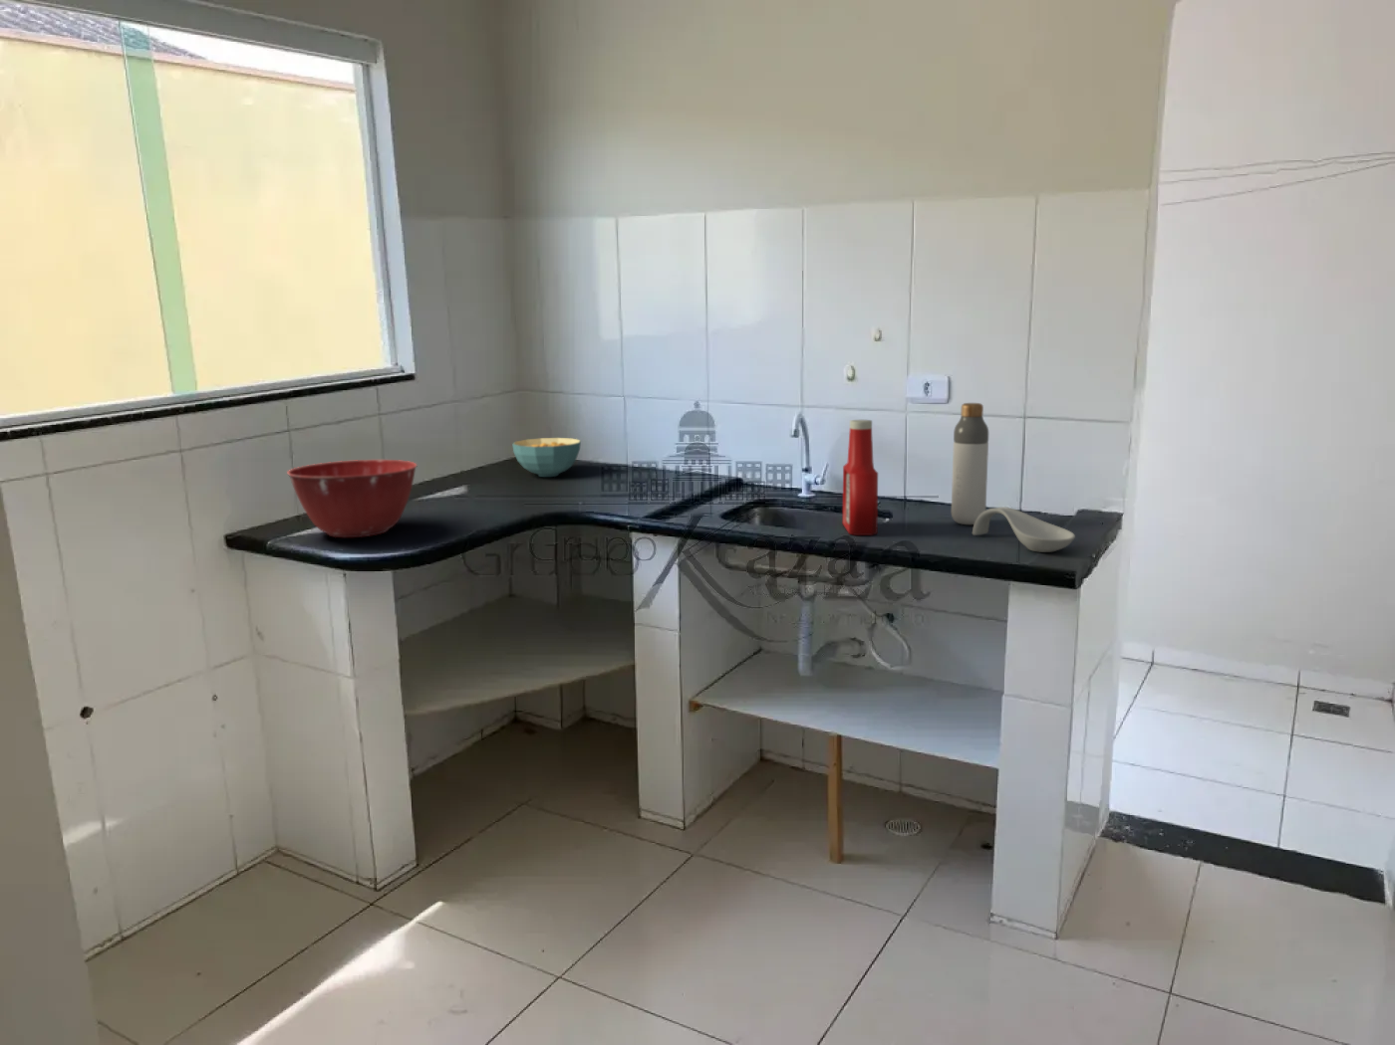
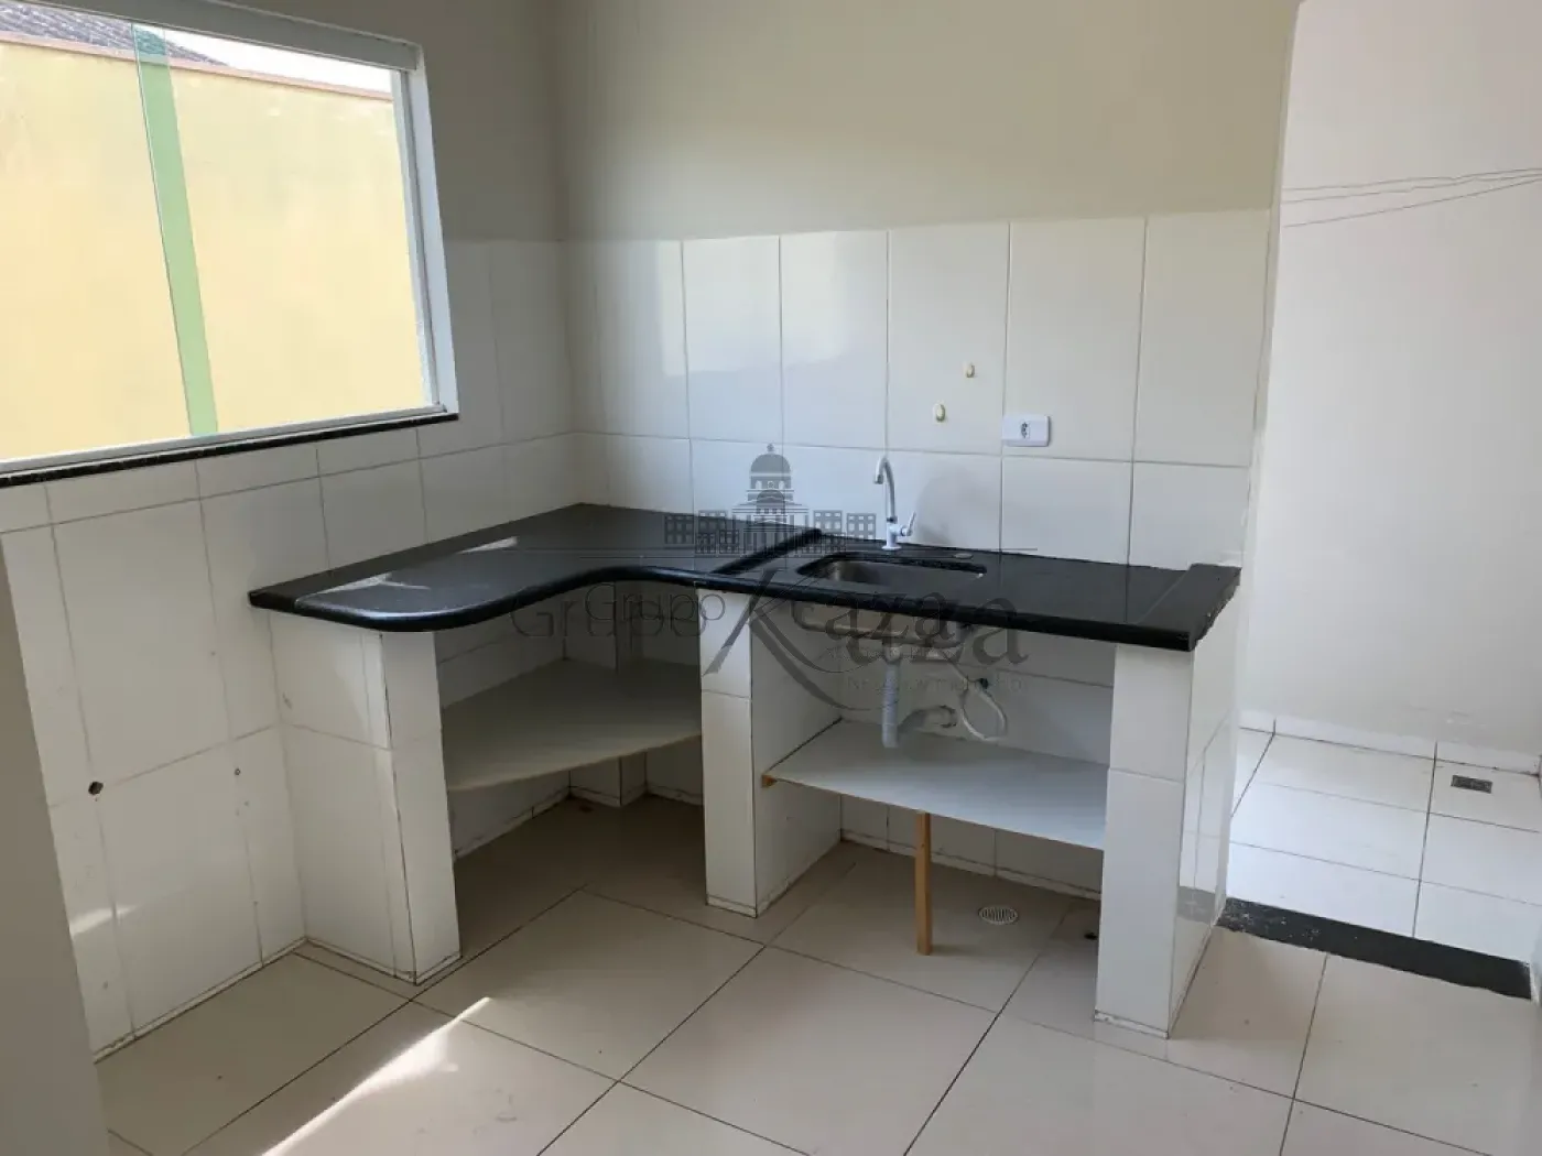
- soap bottle (860, 474)
- cereal bowl (547, 458)
- mixing bowl (356, 498)
- spoon rest (1022, 528)
- bottle (970, 464)
